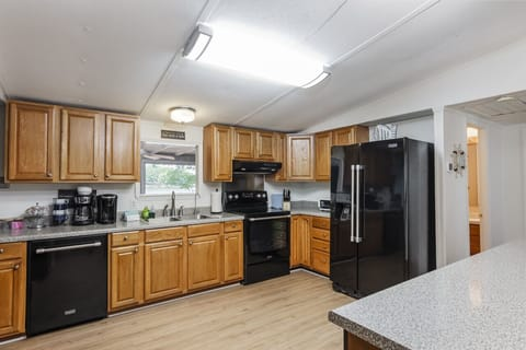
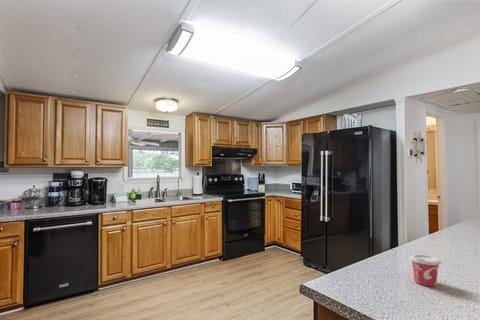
+ cup (425, 269)
